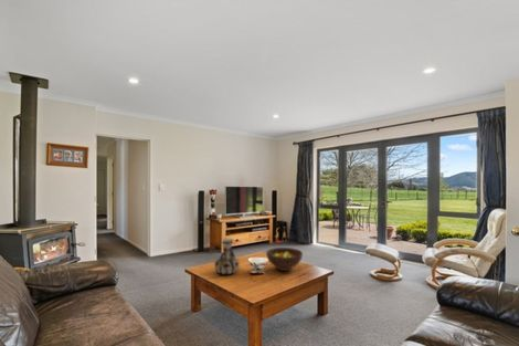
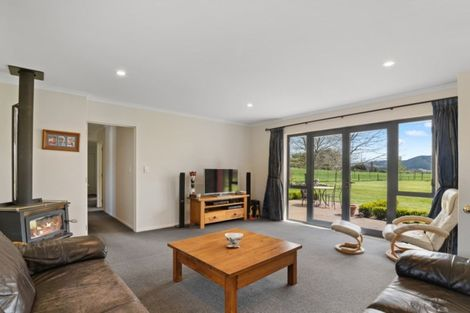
- fruit bowl (284, 260)
- vase (226, 255)
